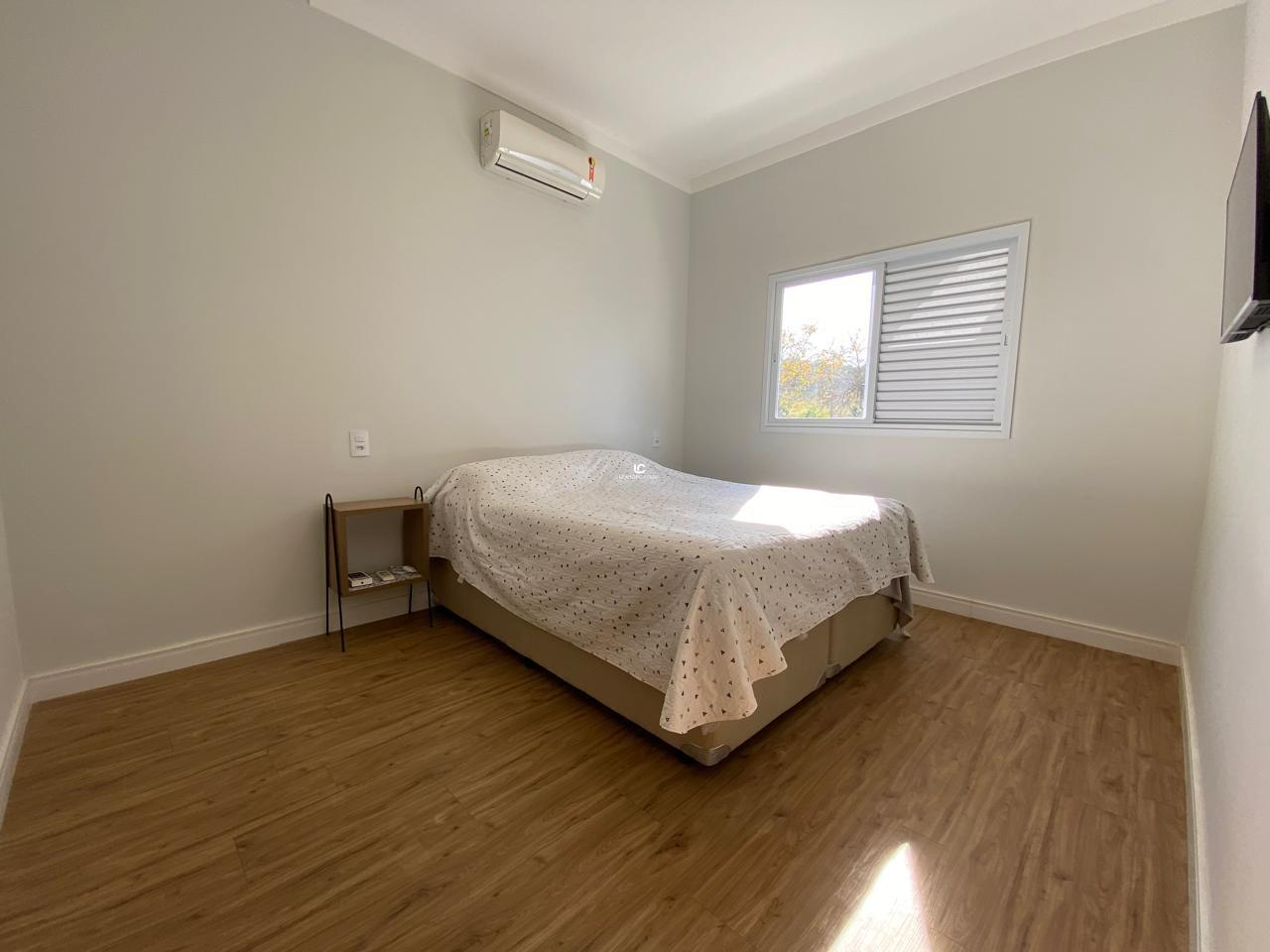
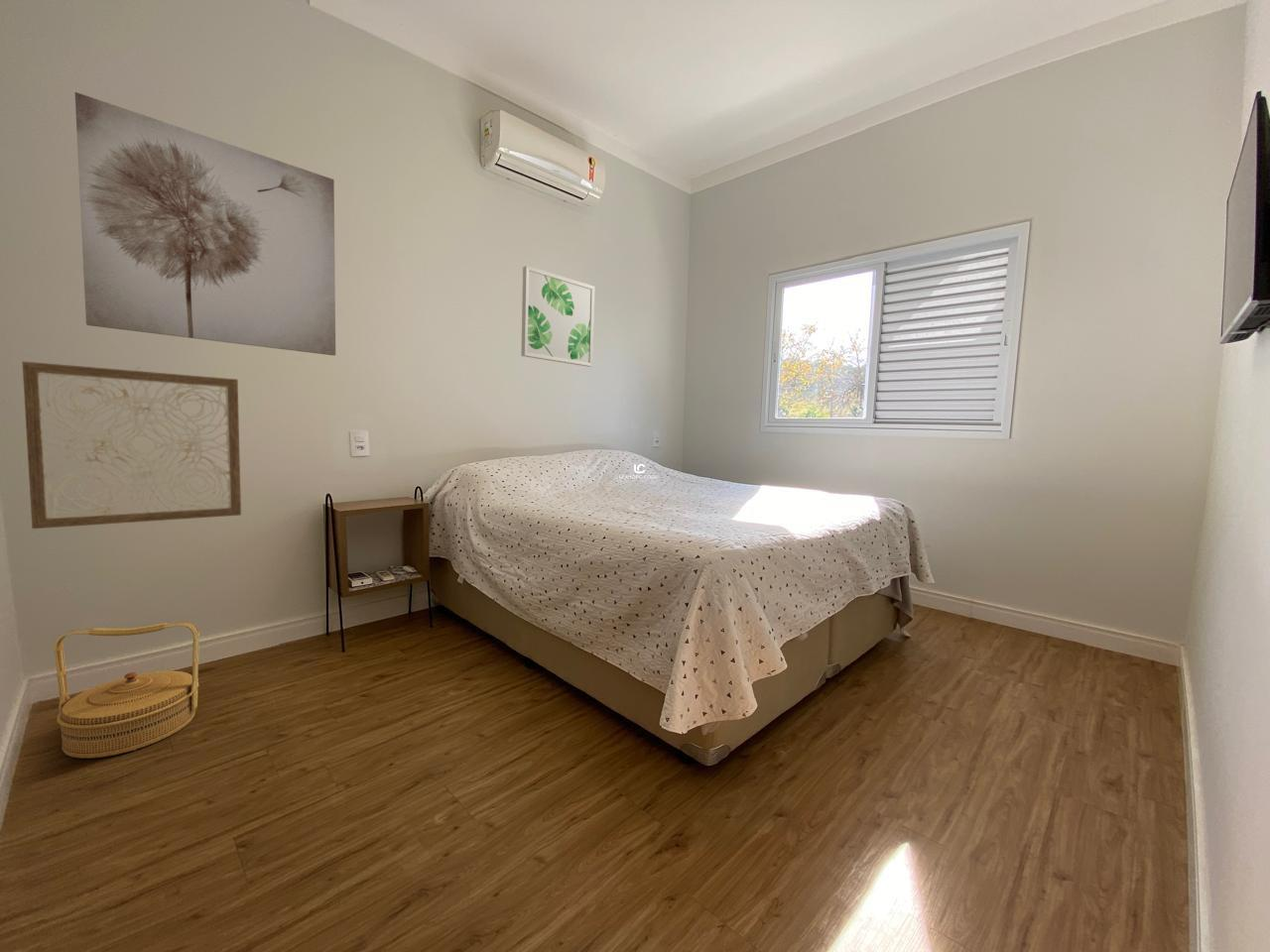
+ basket (131, 677)
+ wall art (224, 244)
+ wall art (560, 319)
+ wall art (144, 452)
